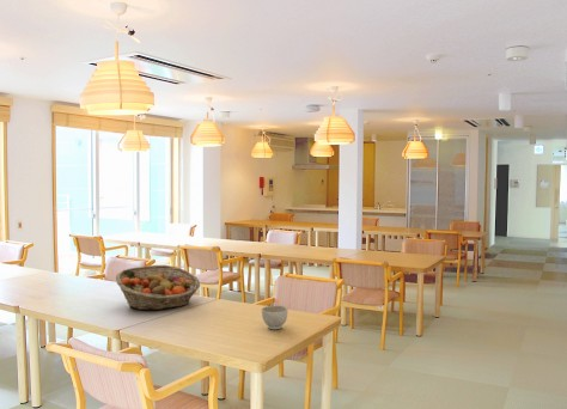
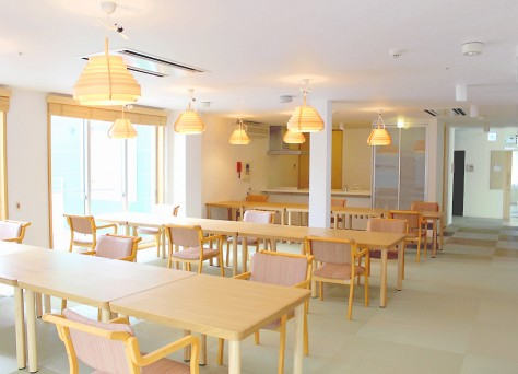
- fruit basket (158, 286)
- bowl (274, 318)
